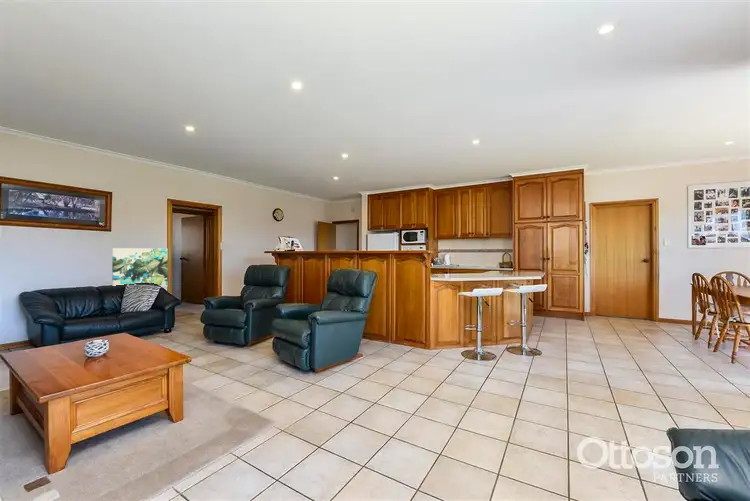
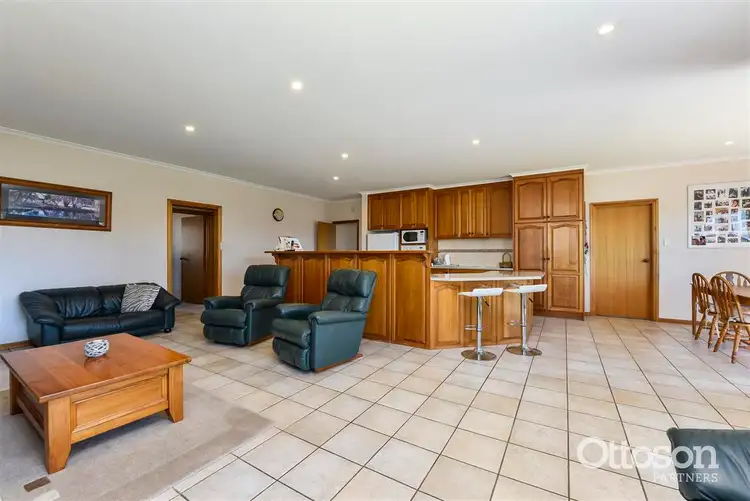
- wall art (141, 268)
